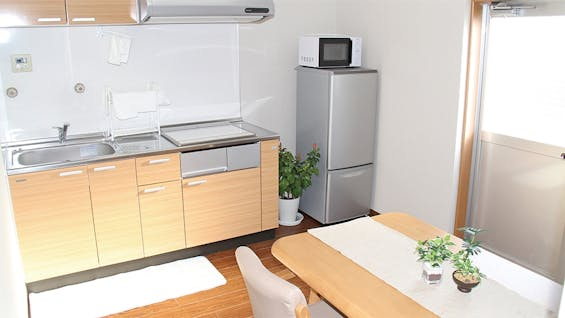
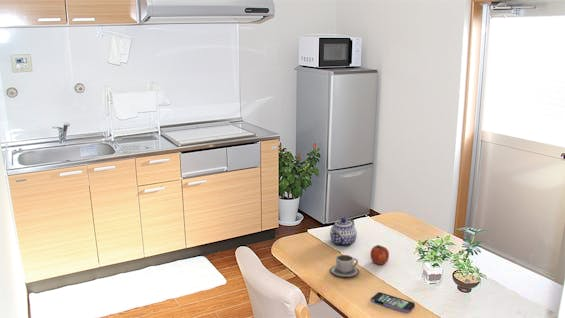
+ smartphone (392, 302)
+ teapot (343, 229)
+ cup (344, 265)
+ fruit (379, 253)
